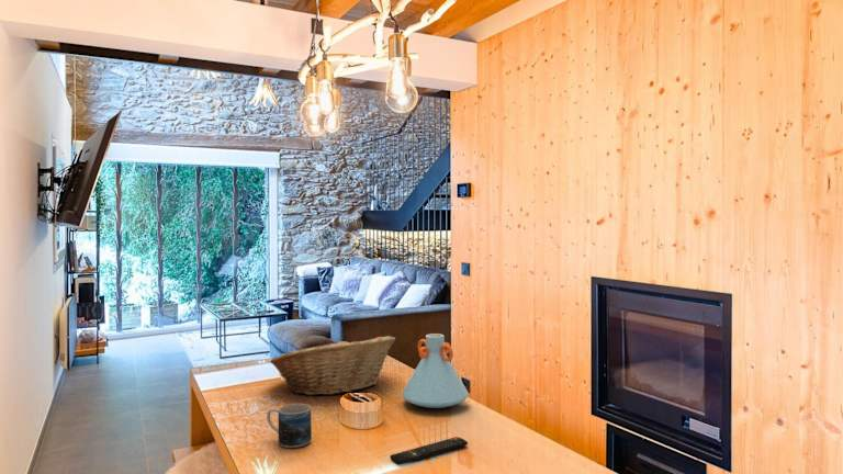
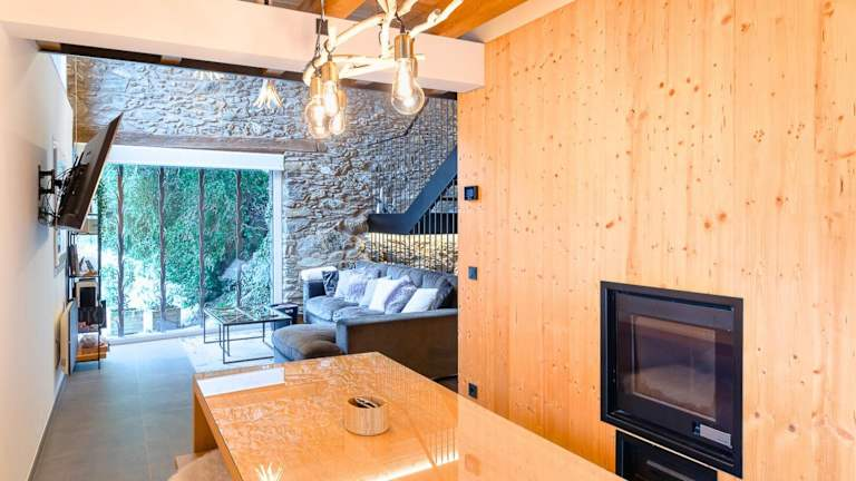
- remote control (430, 450)
- mug (288, 424)
- vase (435, 370)
- fruit basket (335, 360)
